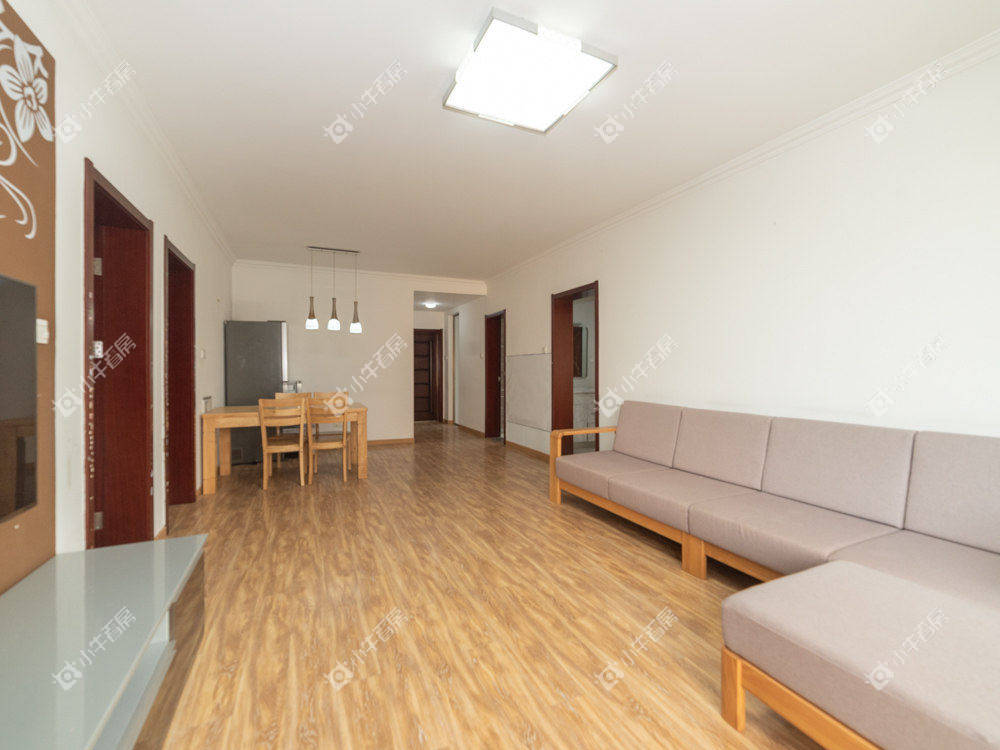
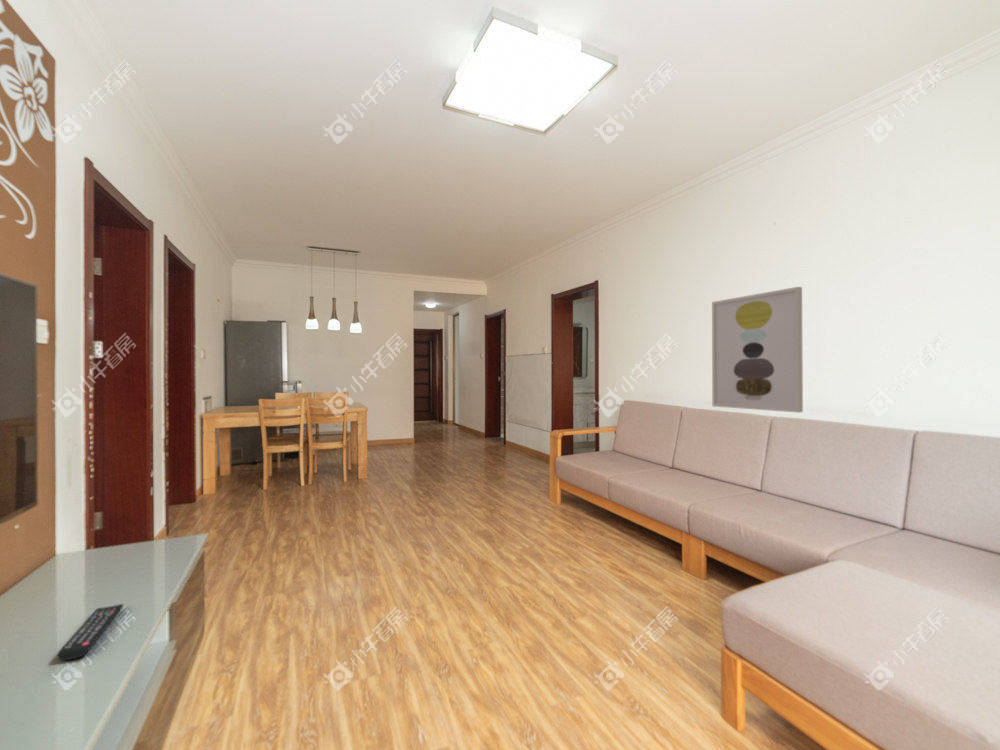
+ remote control (93, 629)
+ wall art (752, 352)
